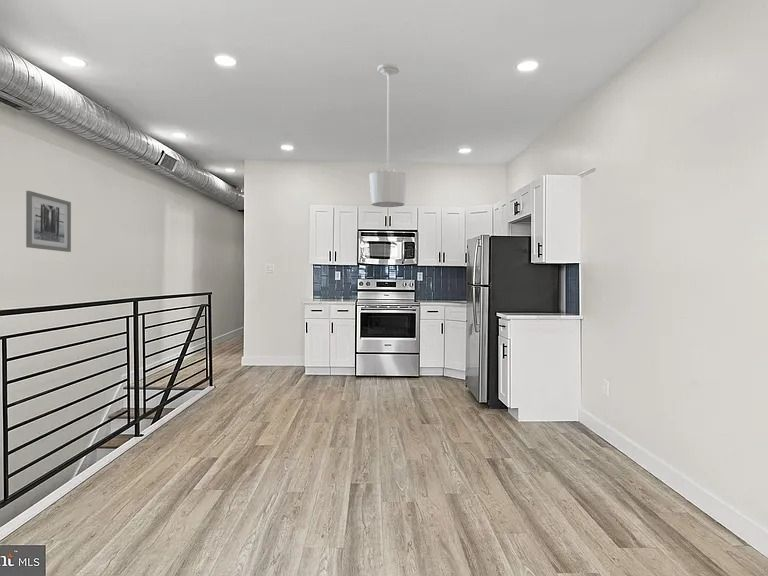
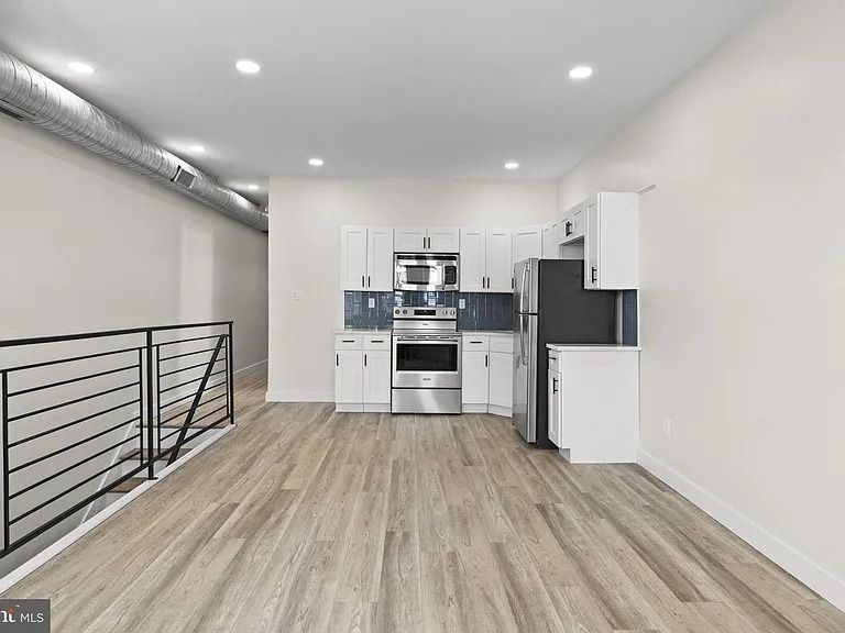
- pendant light (388, 136)
- wall art (50, 223)
